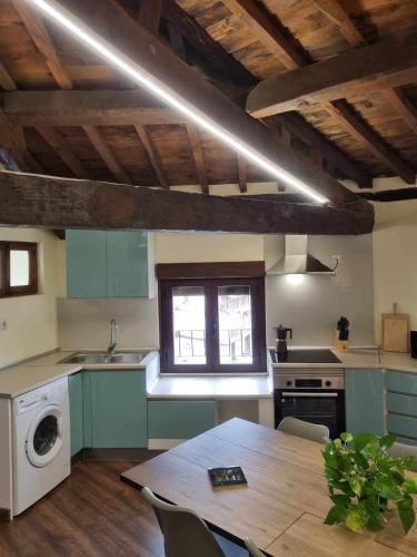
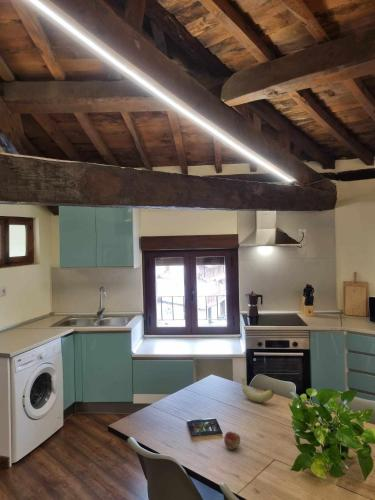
+ banana (255, 392)
+ fruit (232, 439)
